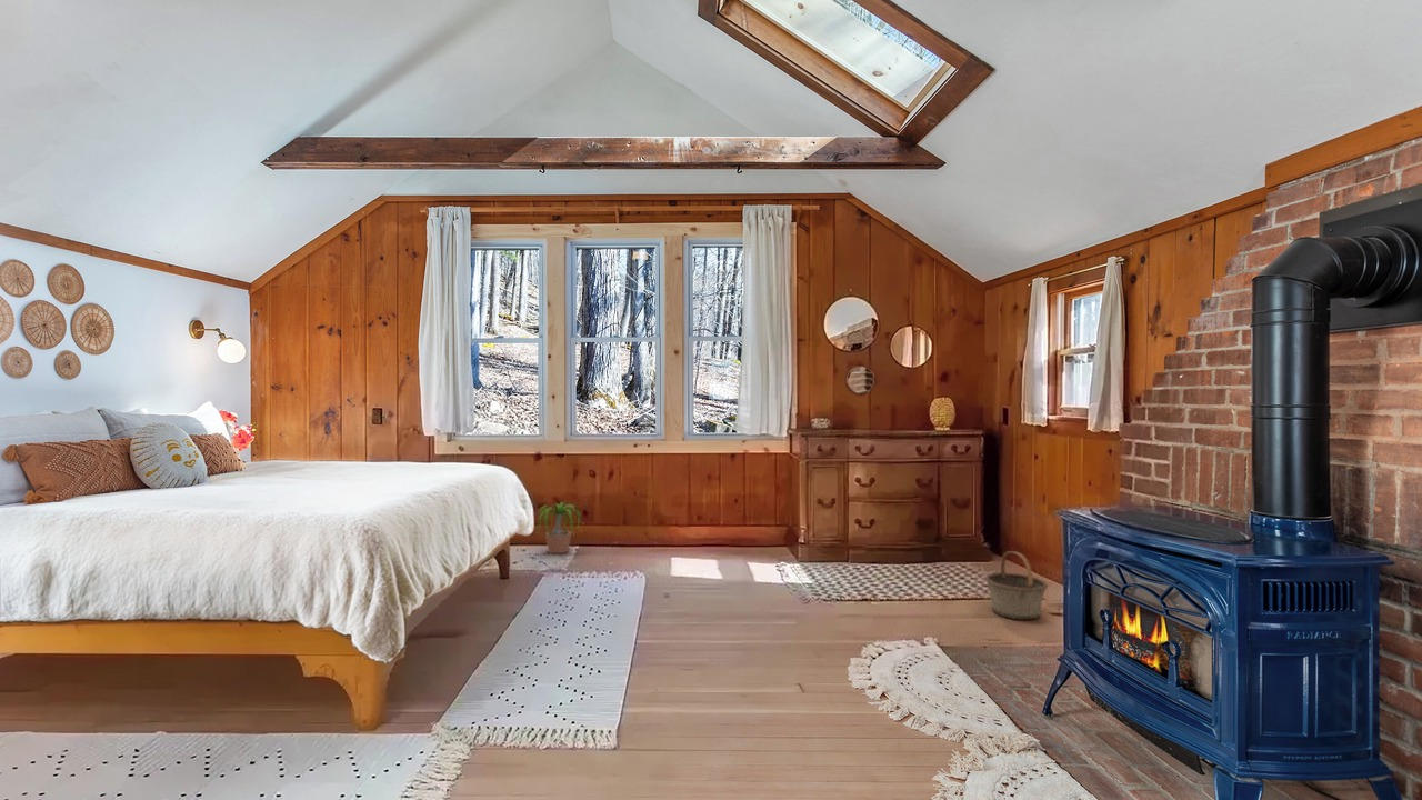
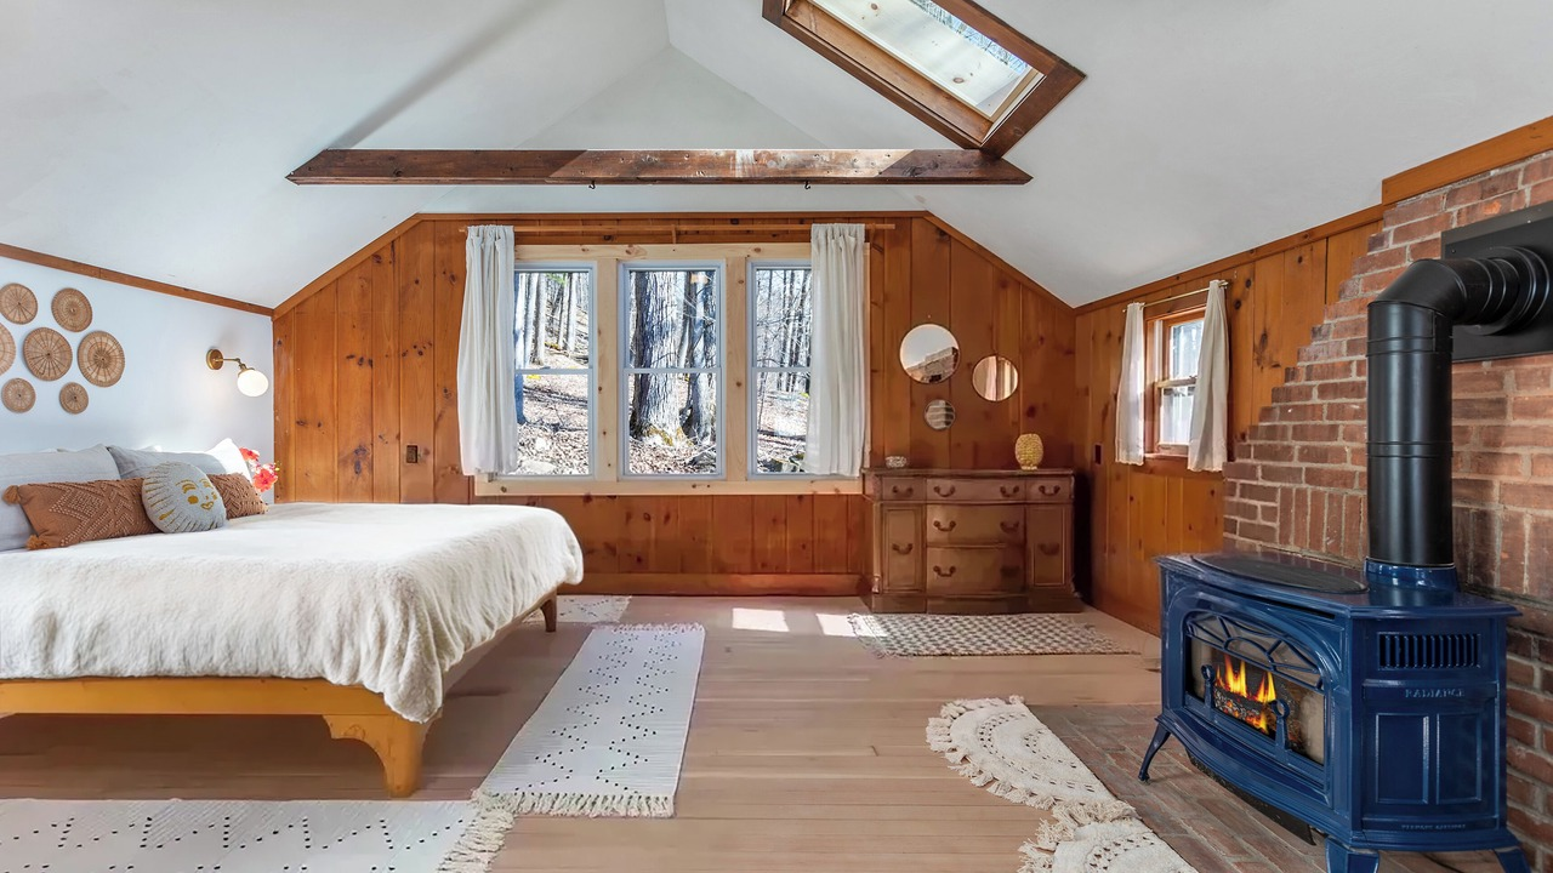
- potted plant (562, 524)
- basket (1015, 582)
